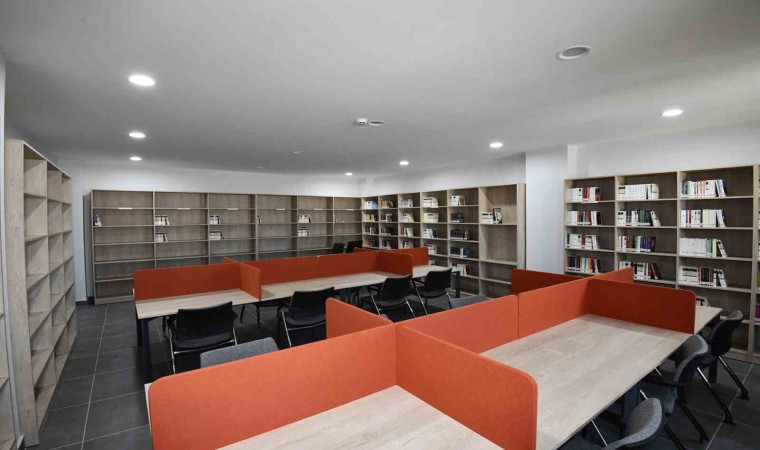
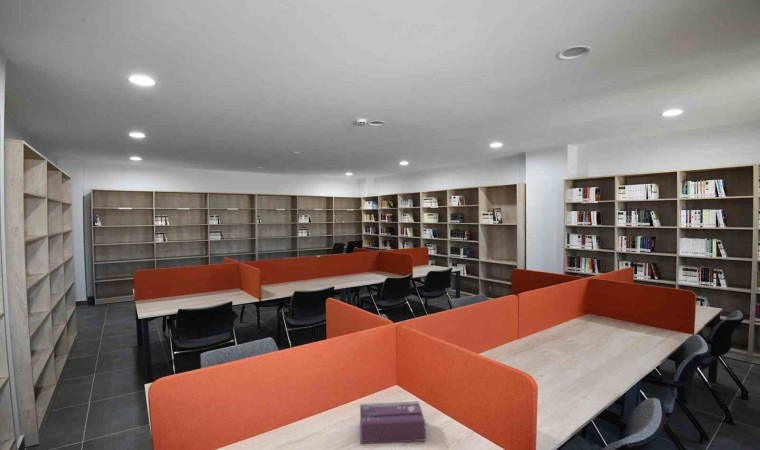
+ tissue box (391, 421)
